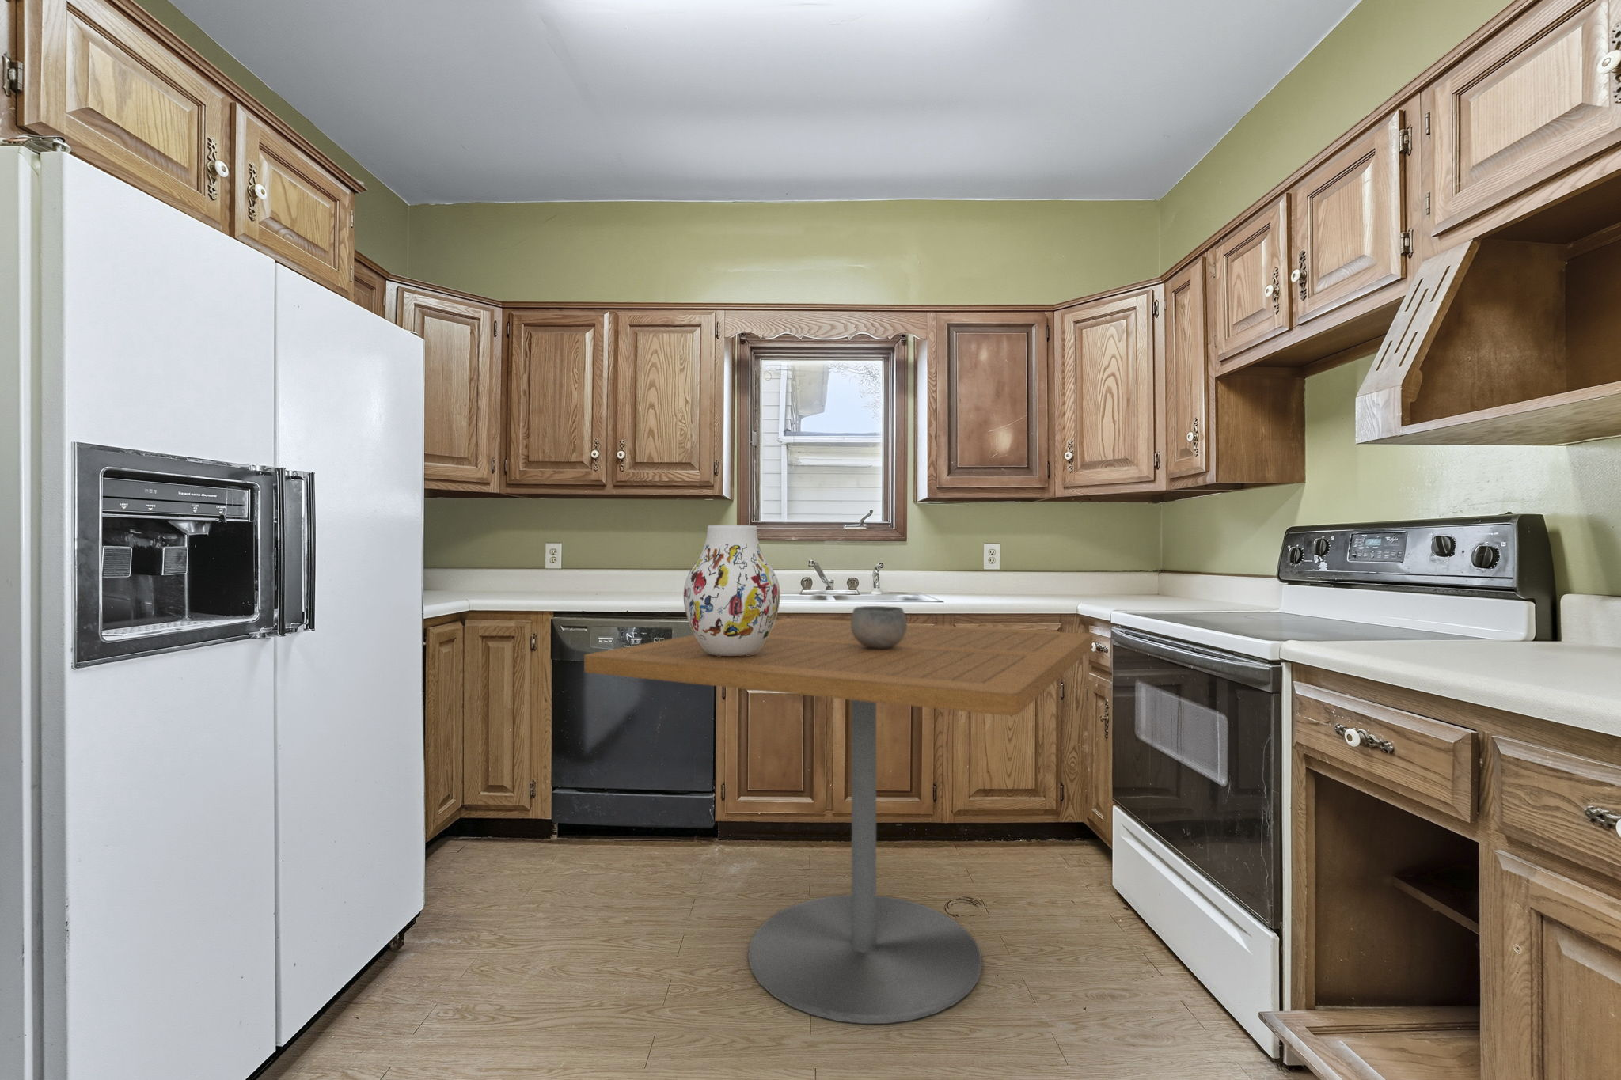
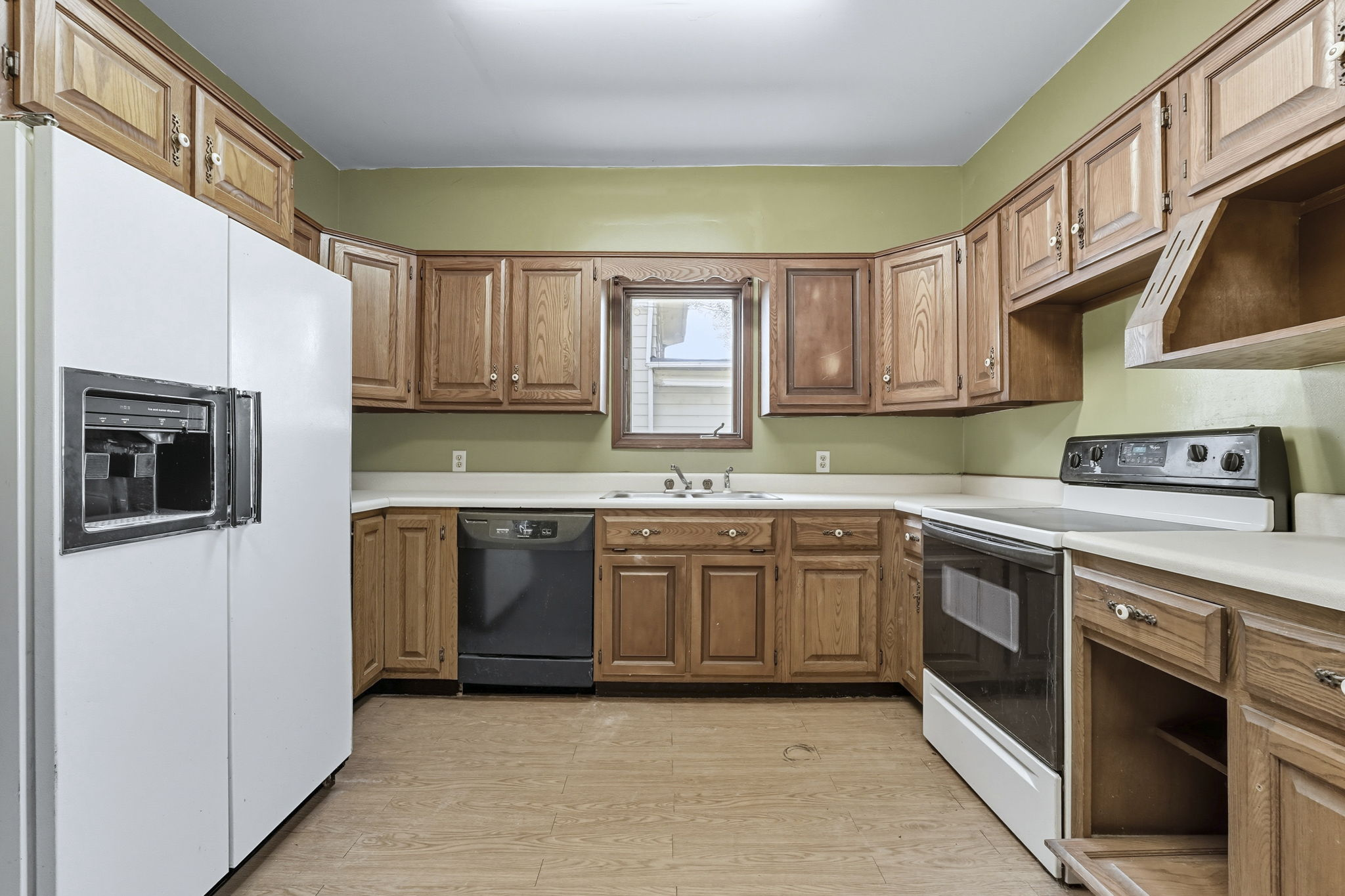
- bowl (879, 627)
- vase (732, 589)
- dining table (864, 798)
